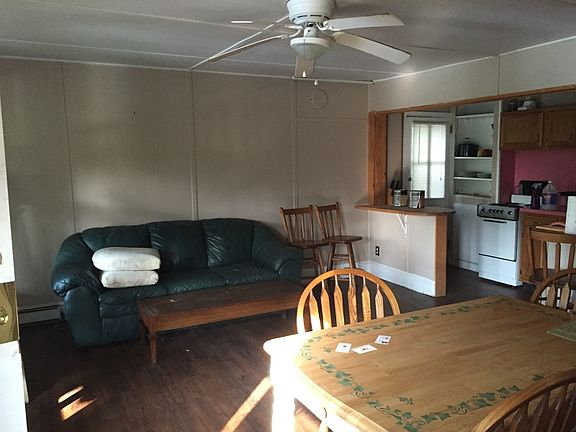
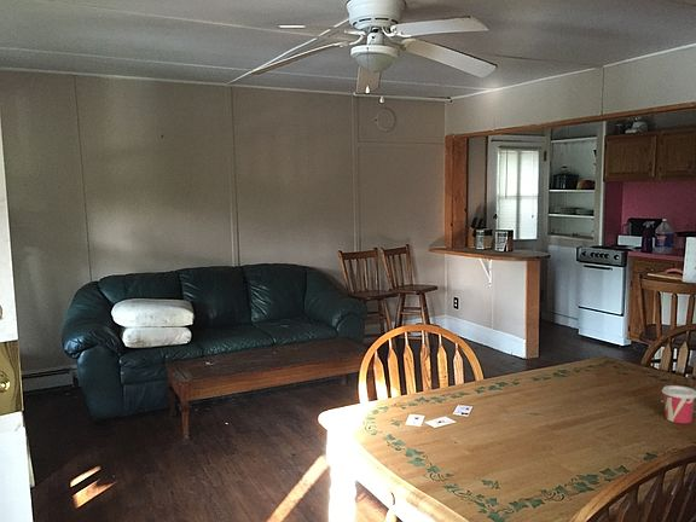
+ cup (679, 404)
